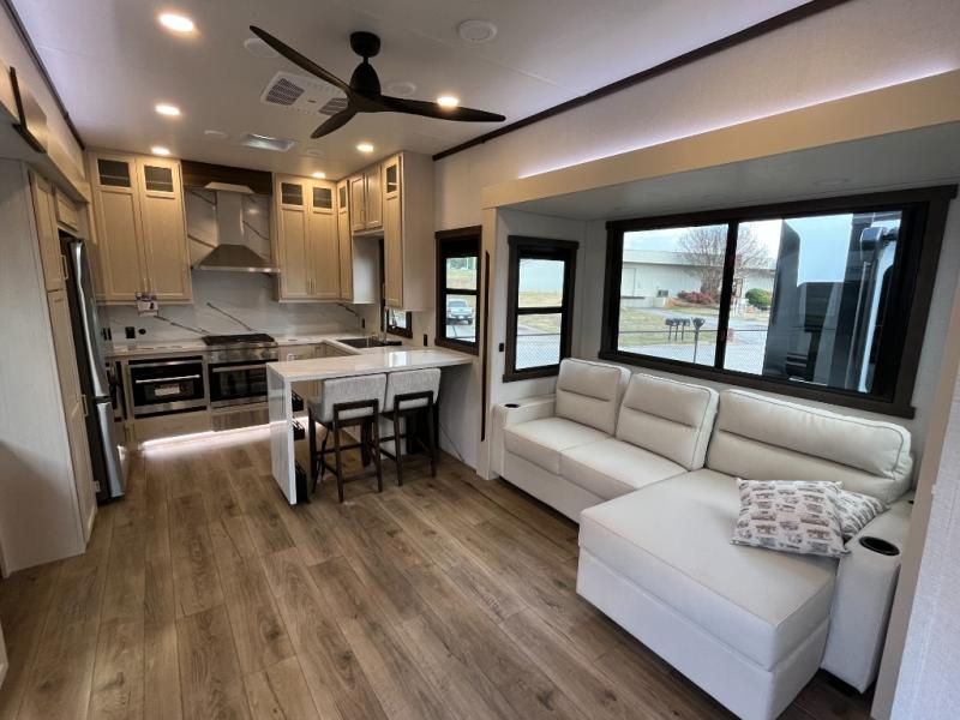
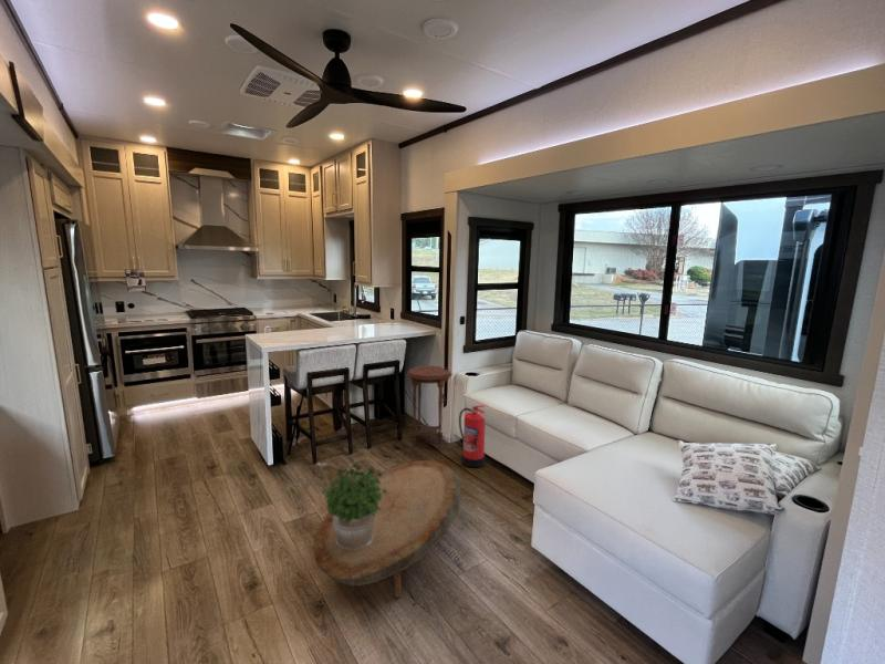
+ fire extinguisher (470, 430)
+ side table (438, 406)
+ potted plant (354, 502)
+ coffee table (396, 526)
